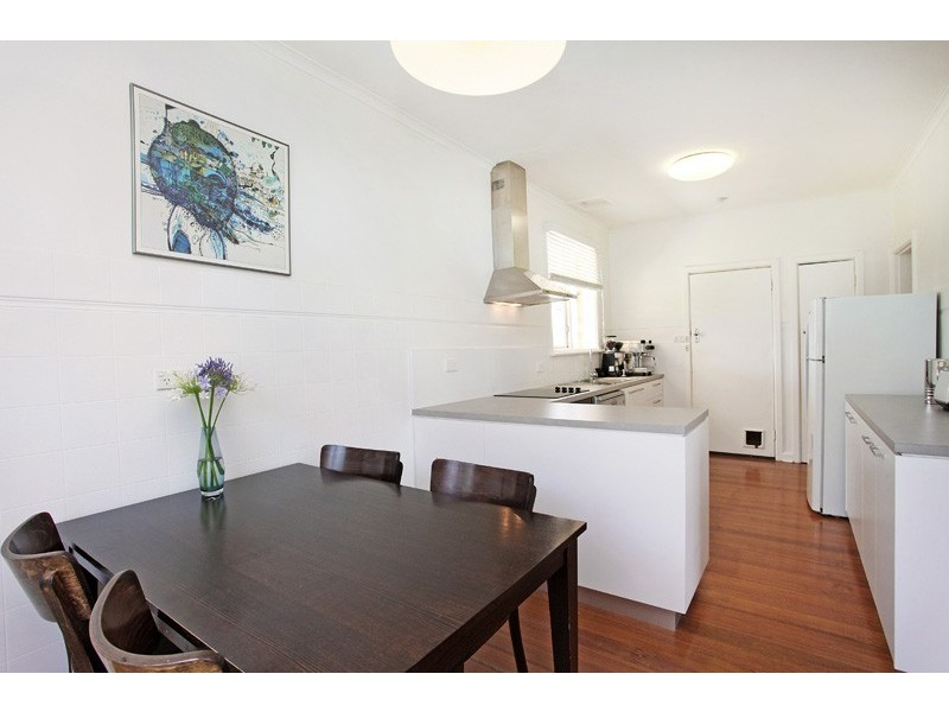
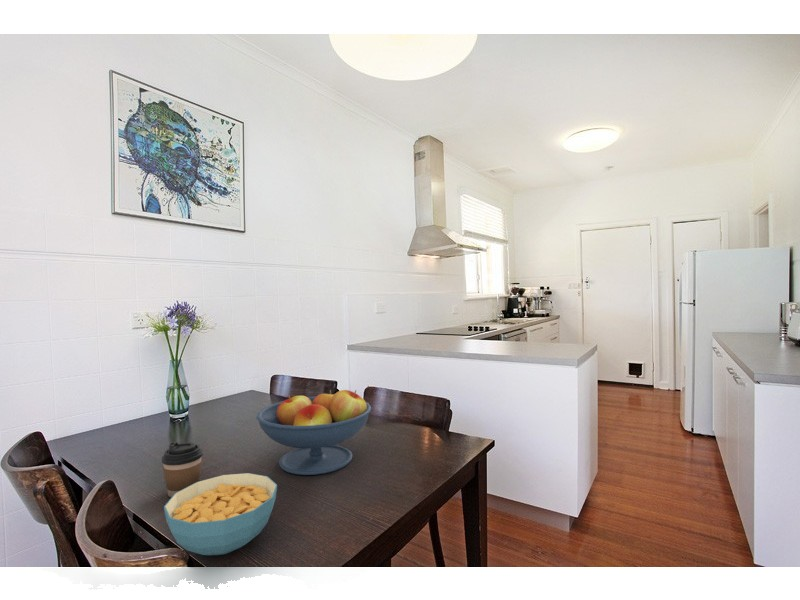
+ fruit bowl (315, 425)
+ cereal bowl (223, 520)
+ coffee cup (182, 467)
